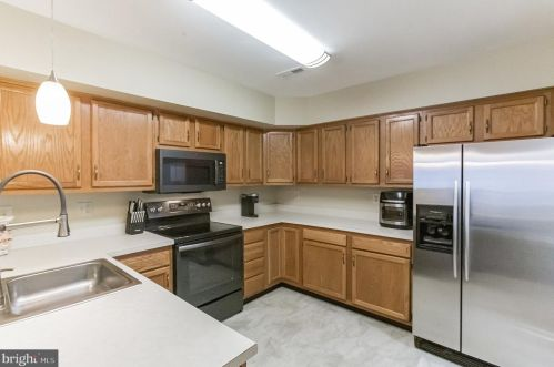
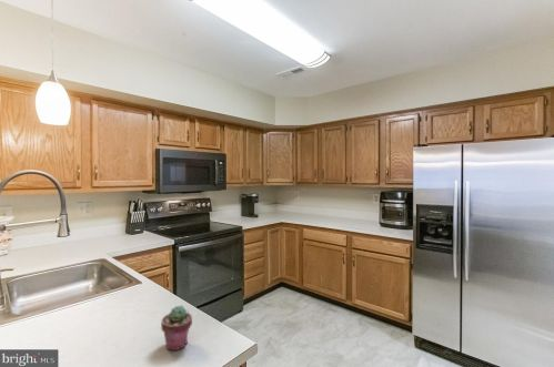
+ potted succulent (177, 325)
